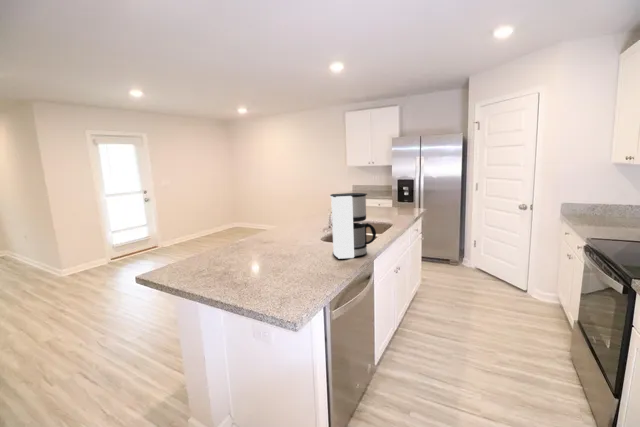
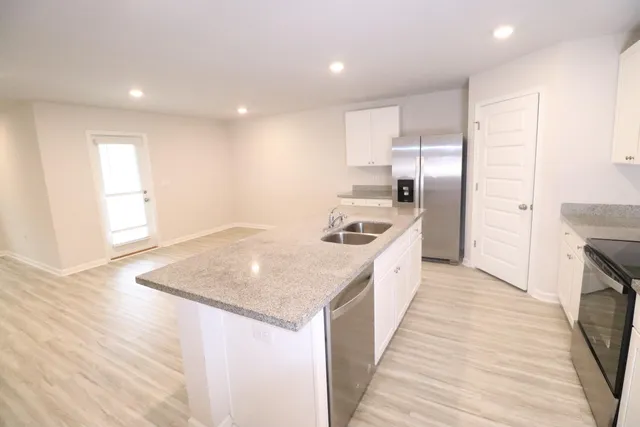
- coffee maker (353, 224)
